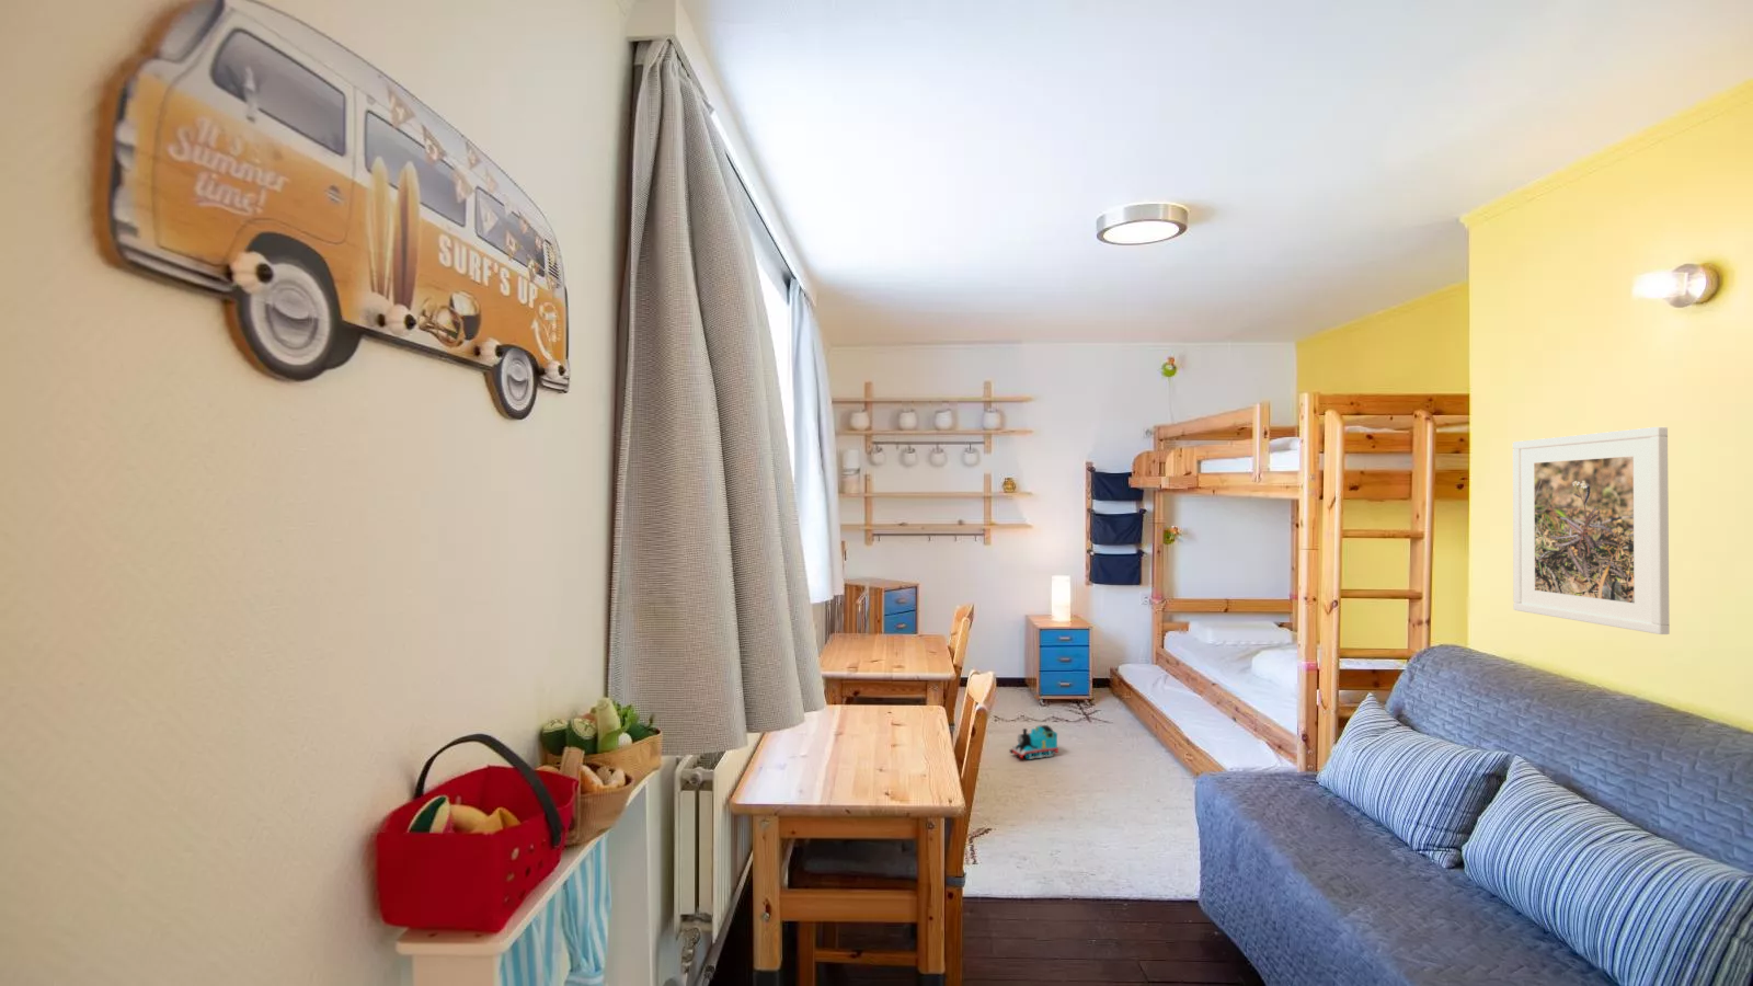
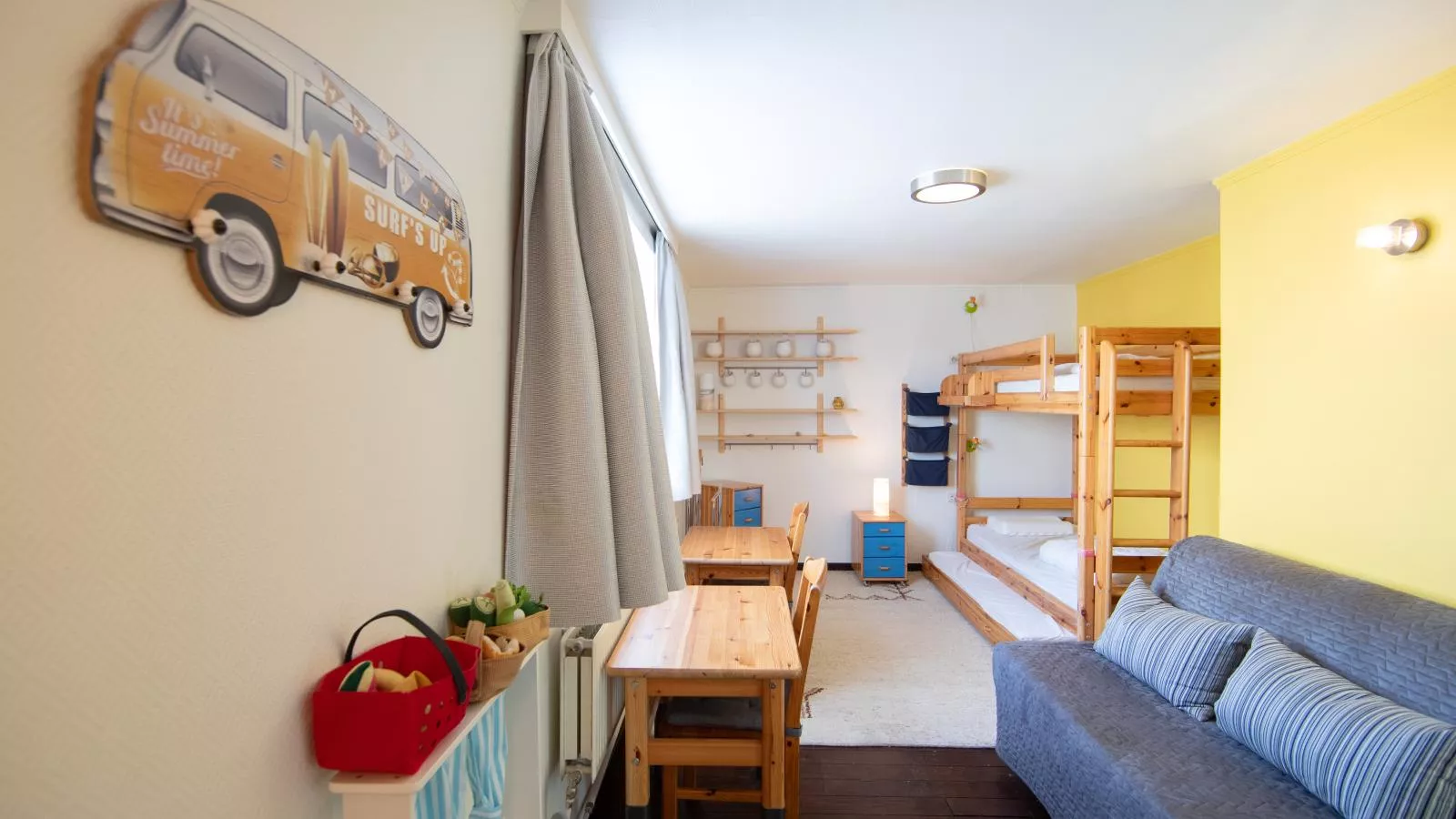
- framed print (1582, 527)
- toy train (1033, 742)
